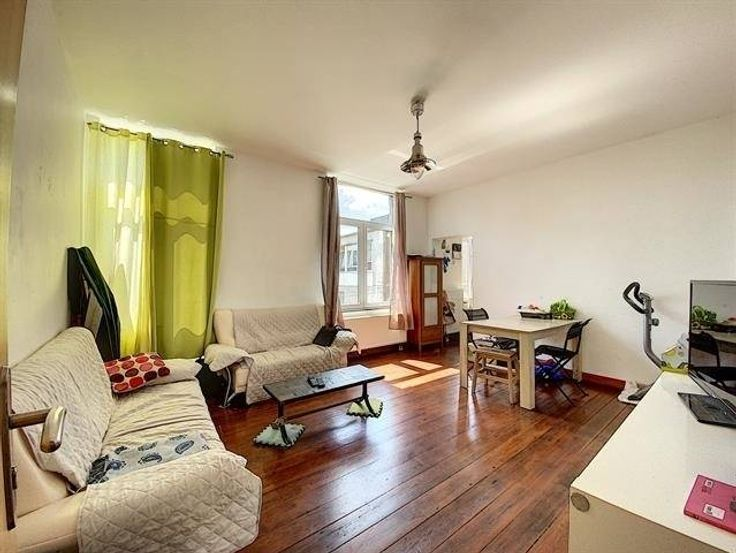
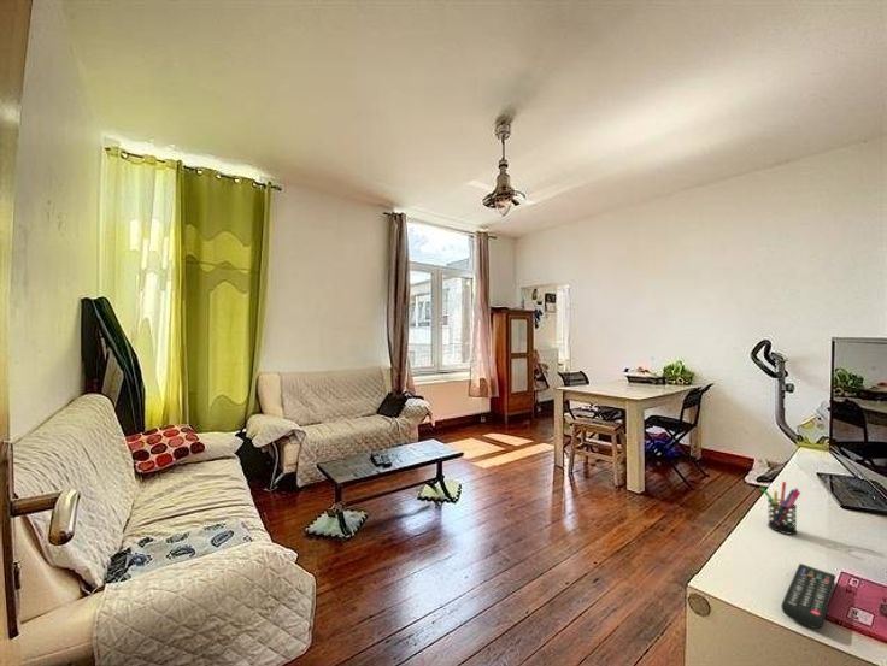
+ remote control (810, 593)
+ pen holder (779, 505)
